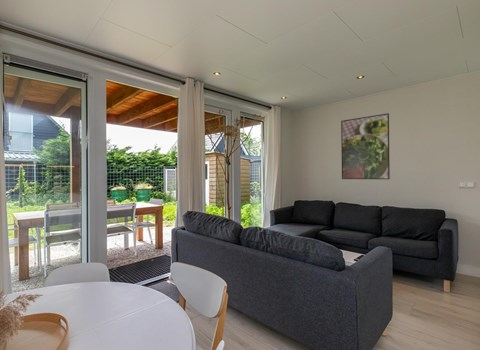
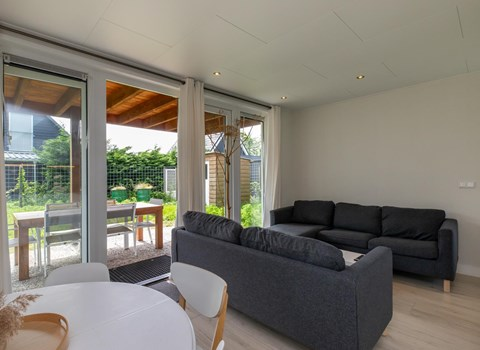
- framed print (363, 148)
